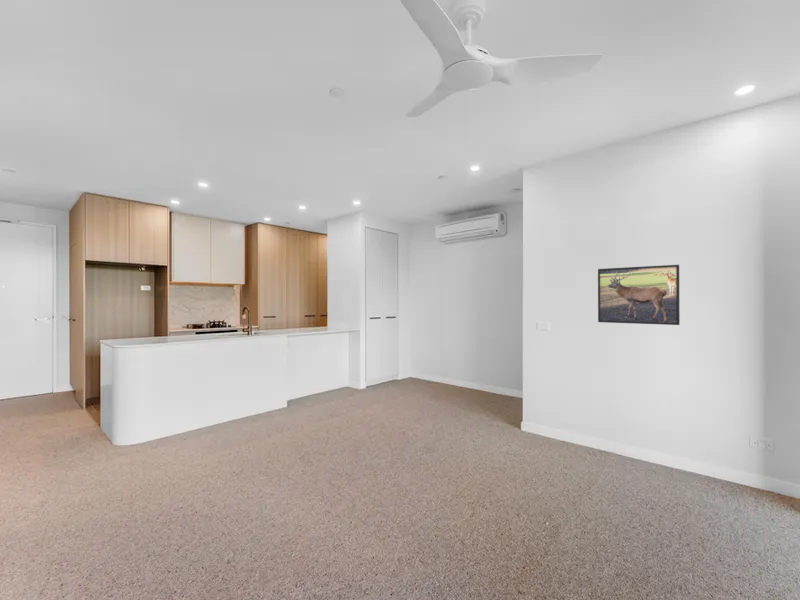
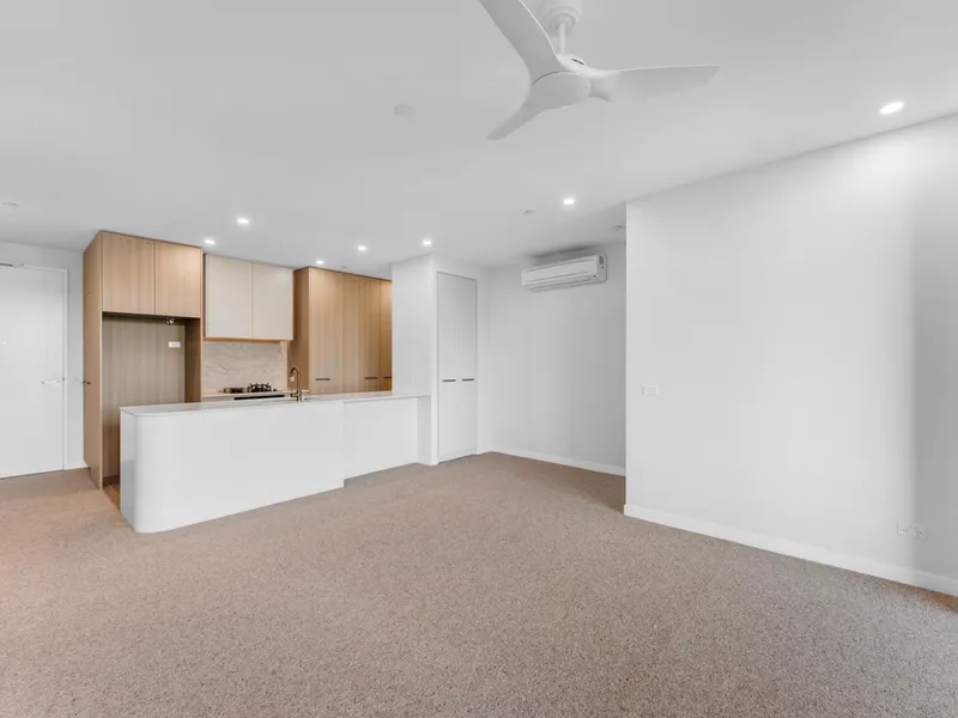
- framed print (636, 295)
